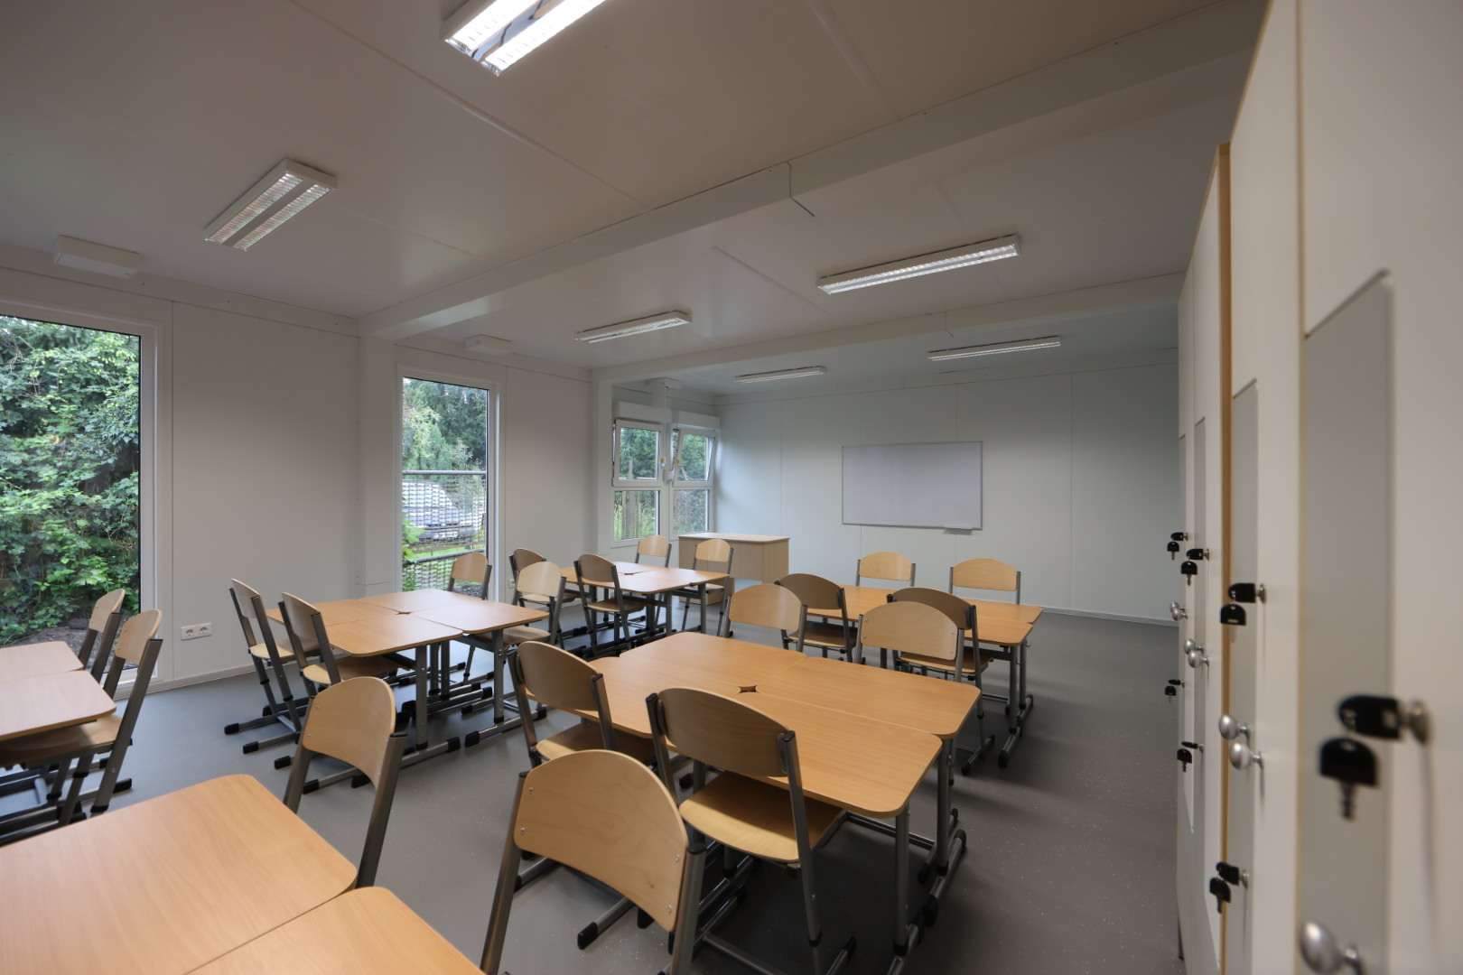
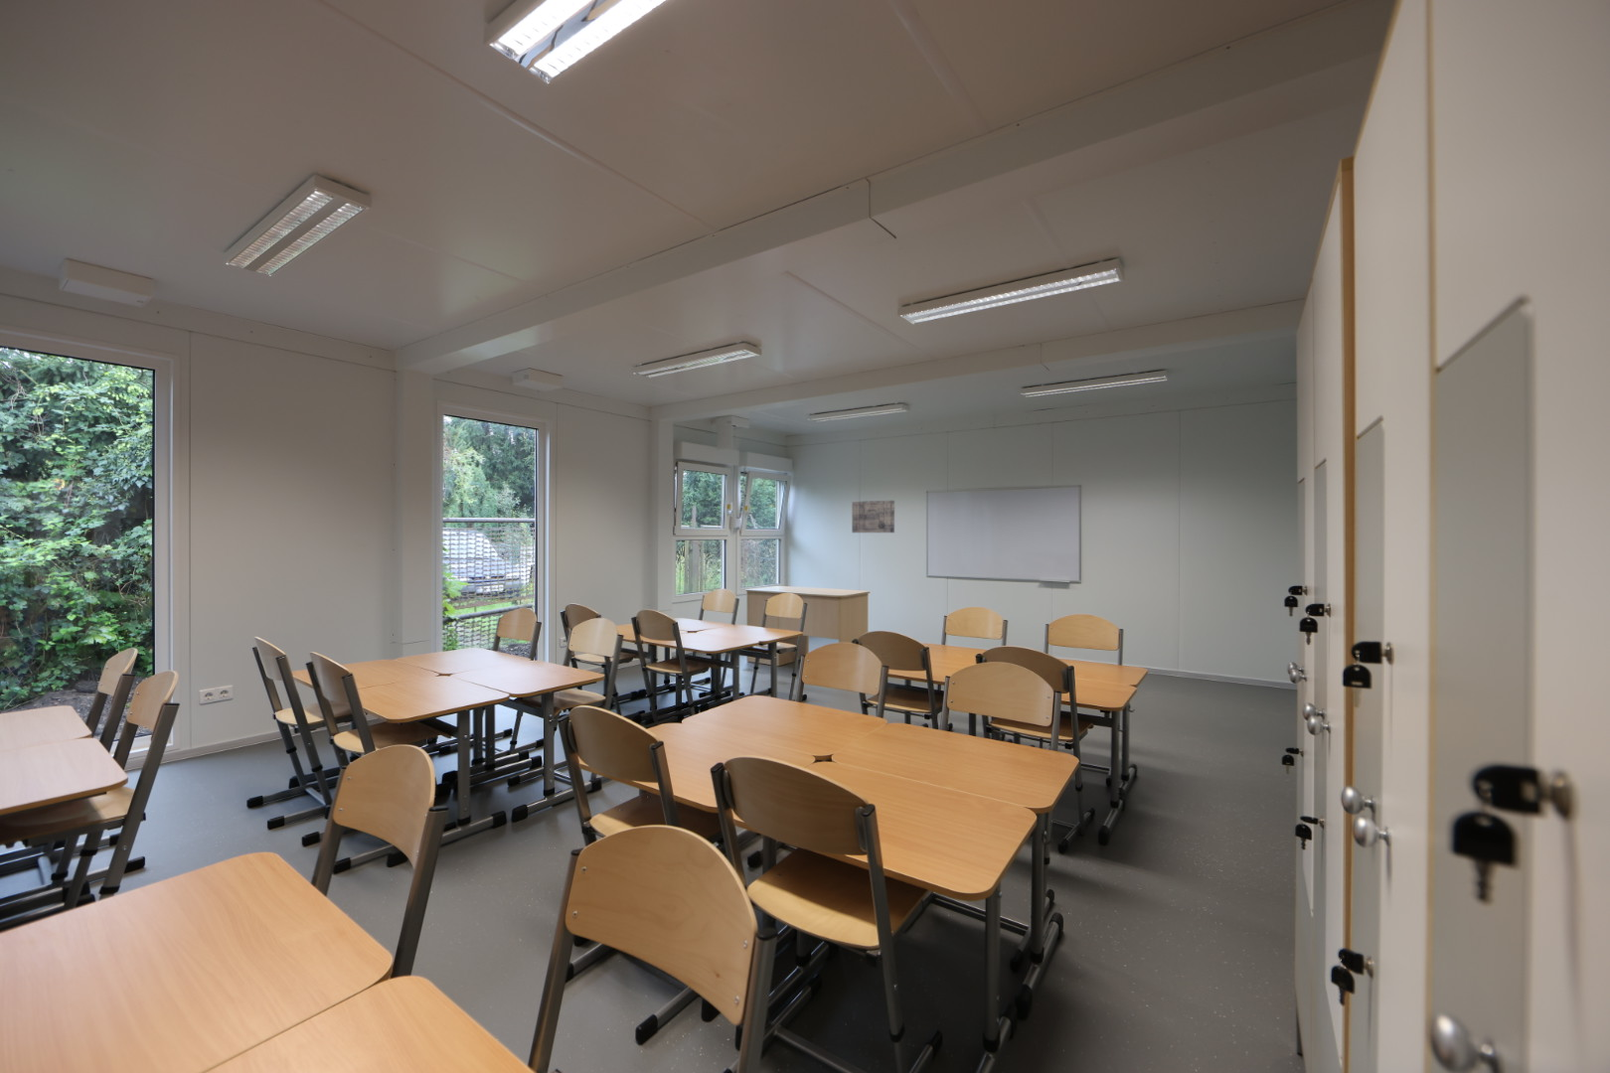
+ wall art (872, 516)
